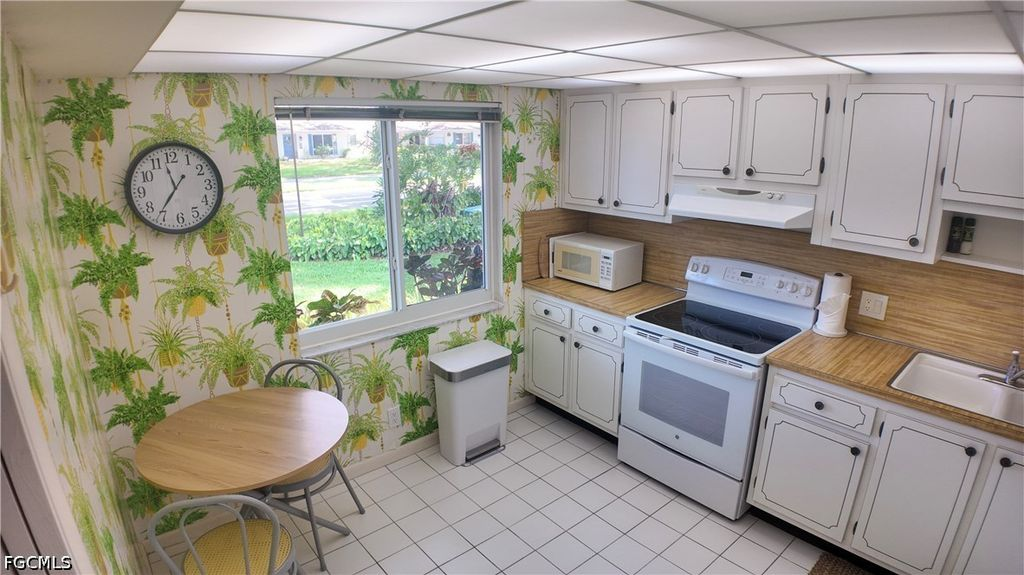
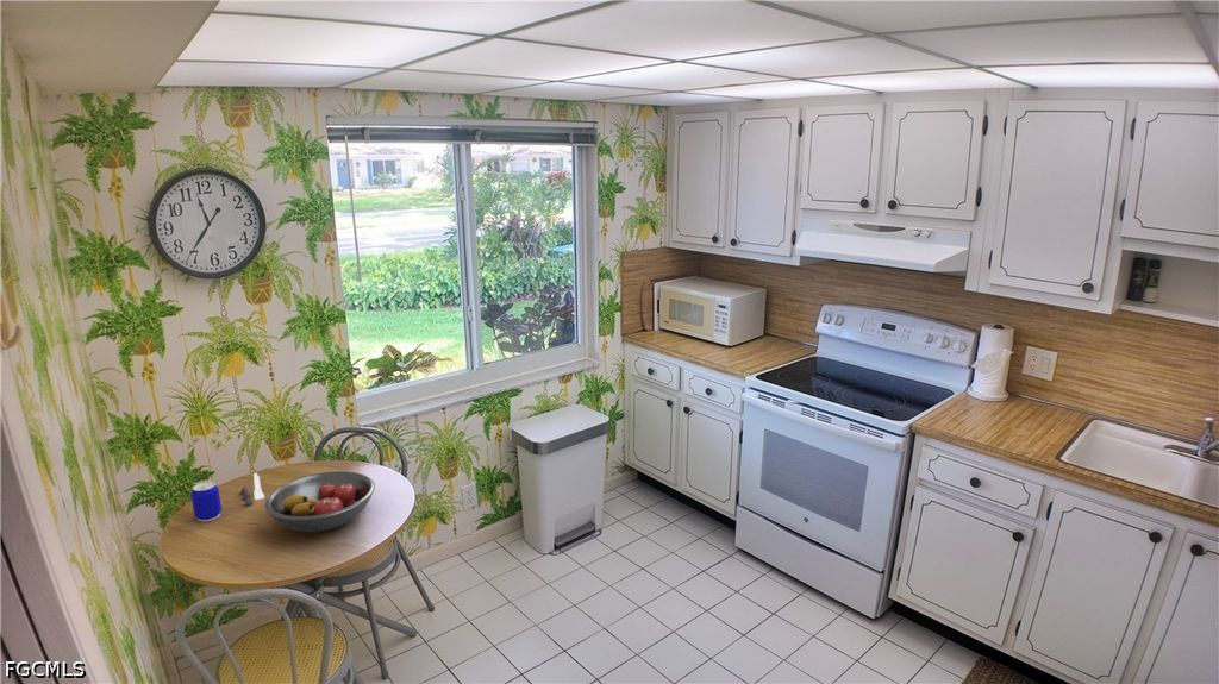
+ fruit bowl (321, 502)
+ salt and pepper shaker set (255, 487)
+ beer can (206, 500)
